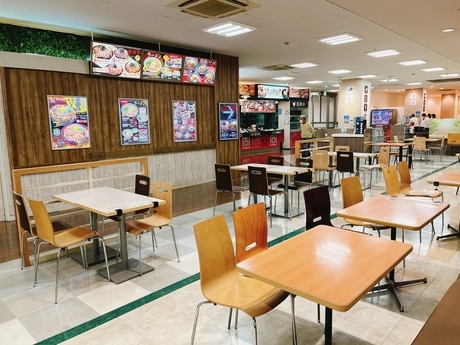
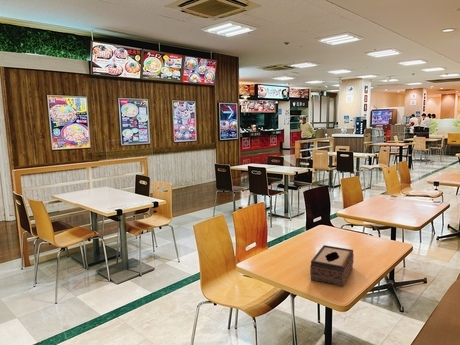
+ tissue box (332, 264)
